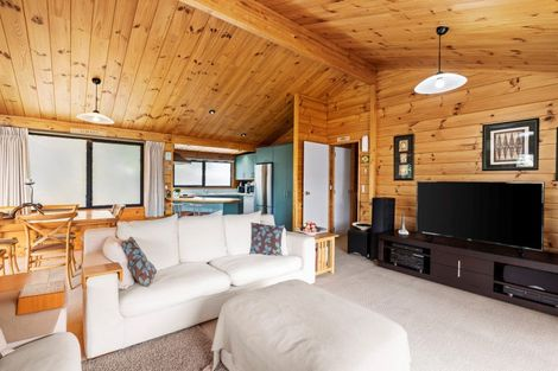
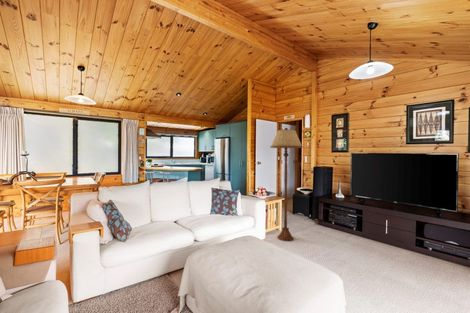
+ floor lamp (286, 183)
